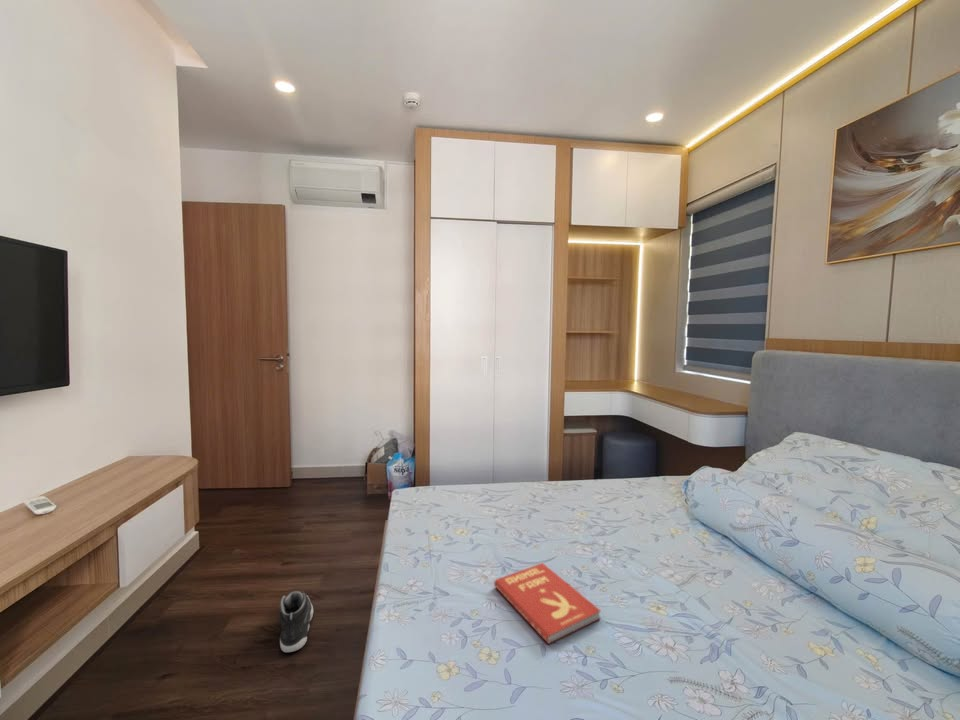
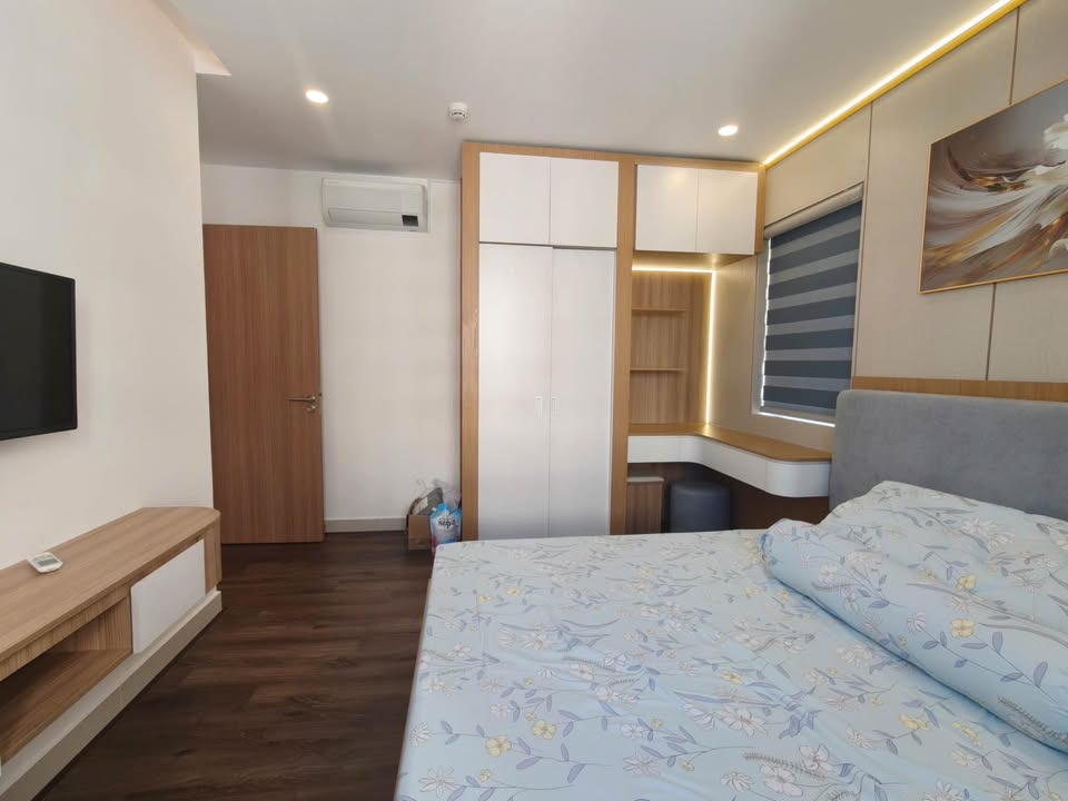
- book (544, 598)
- sneaker (297, 606)
